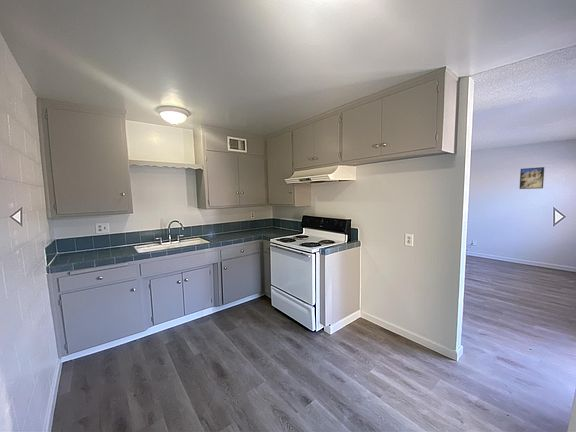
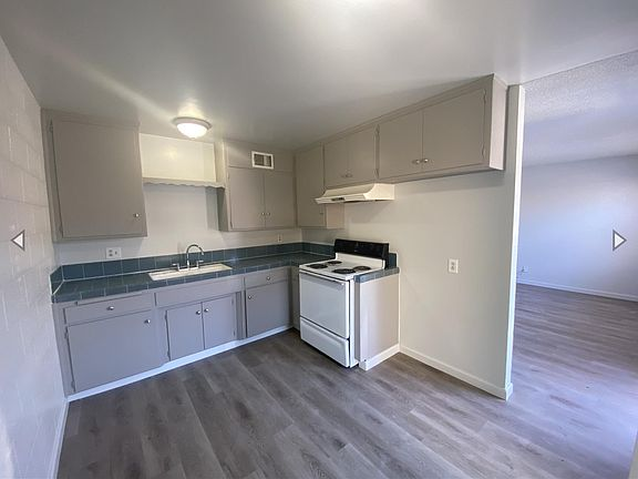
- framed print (531, 178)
